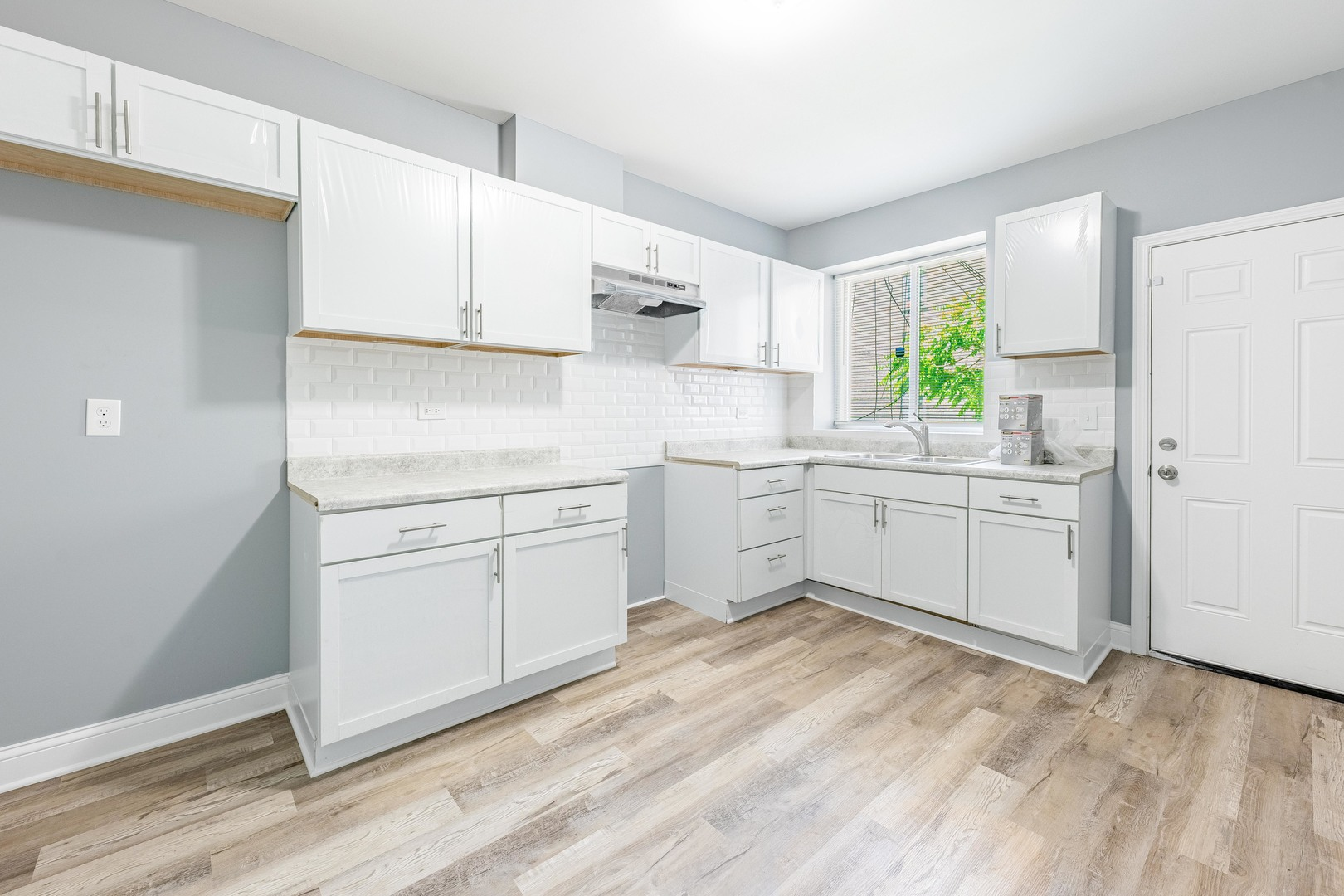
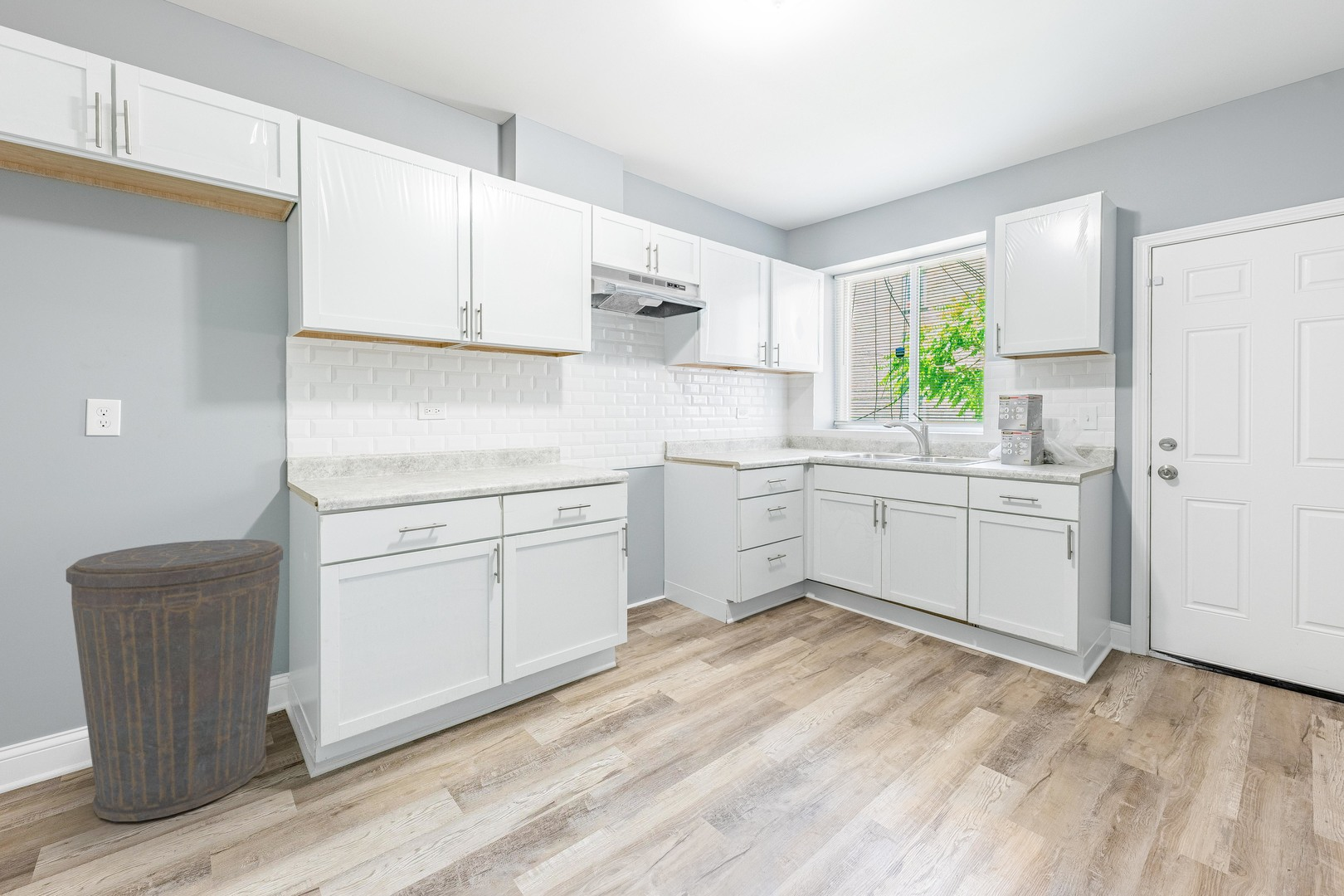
+ trash can (185, 665)
